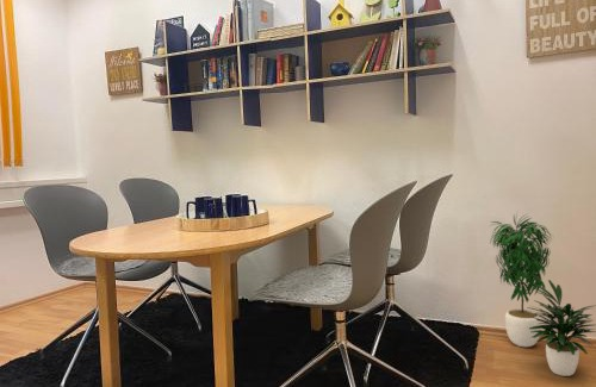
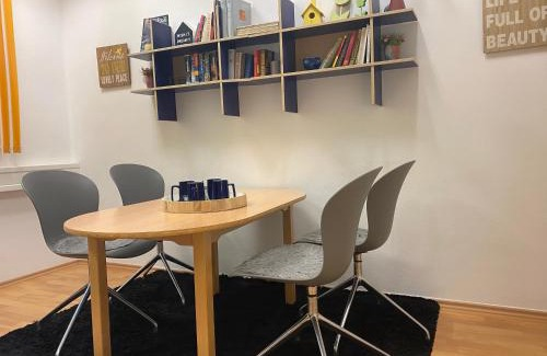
- potted plant (538, 286)
